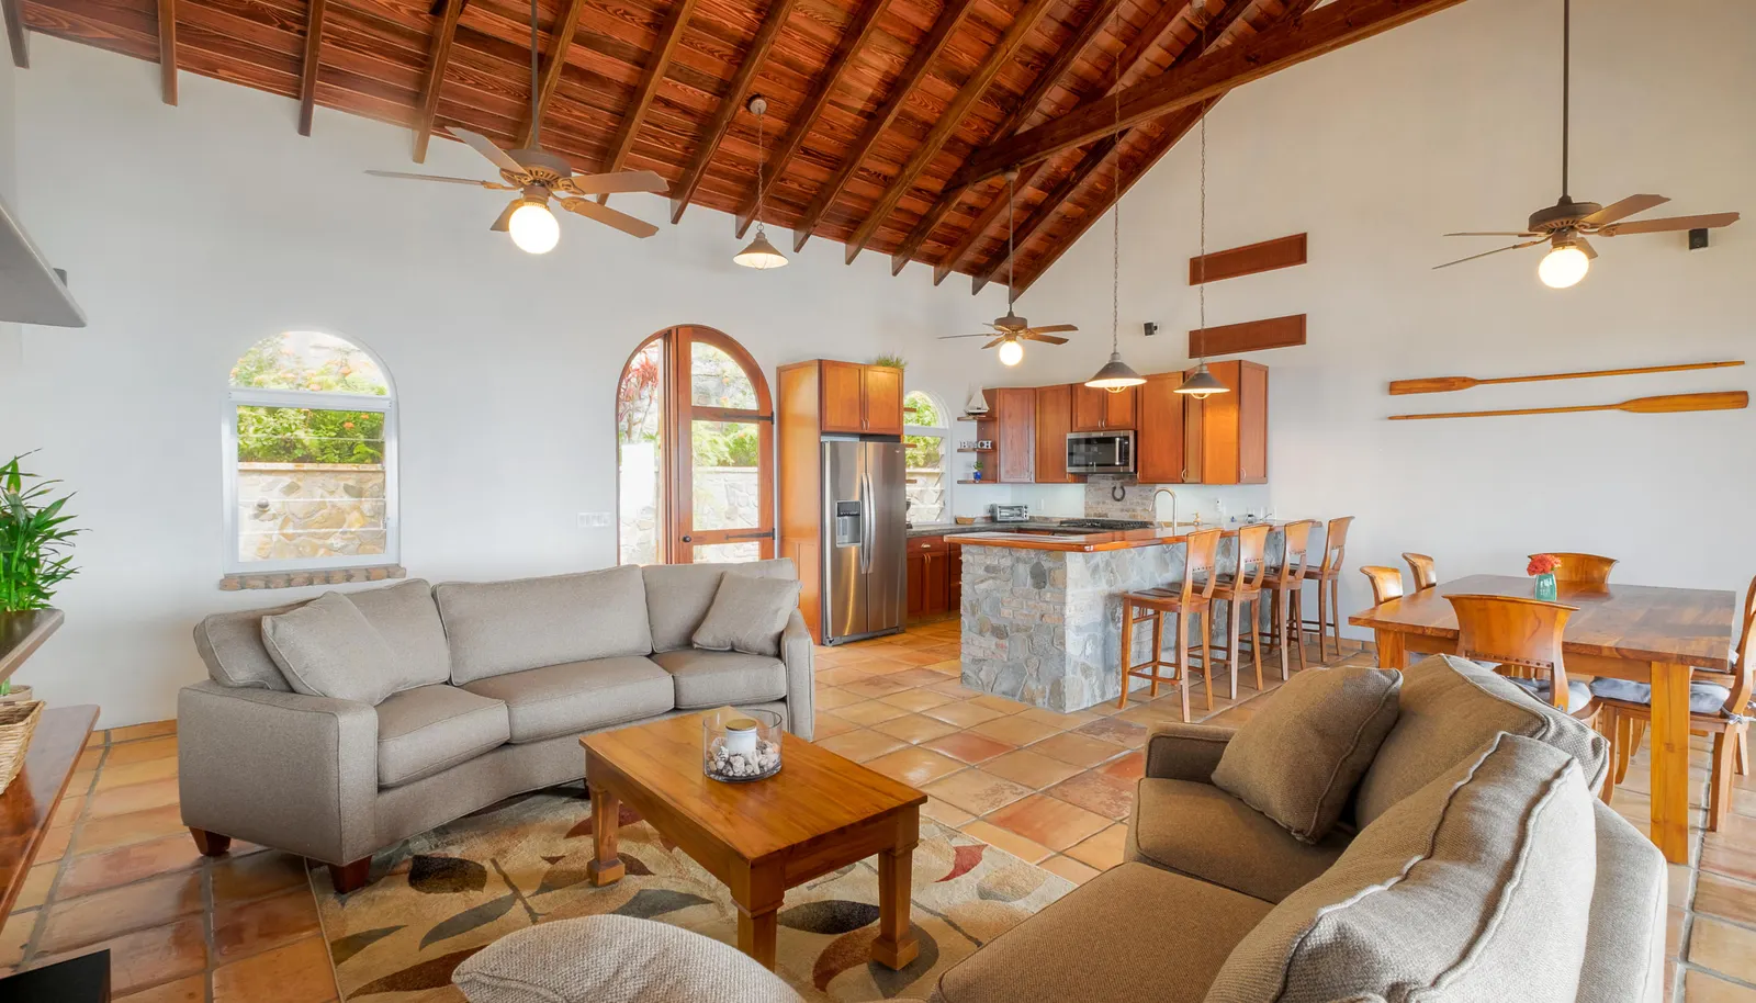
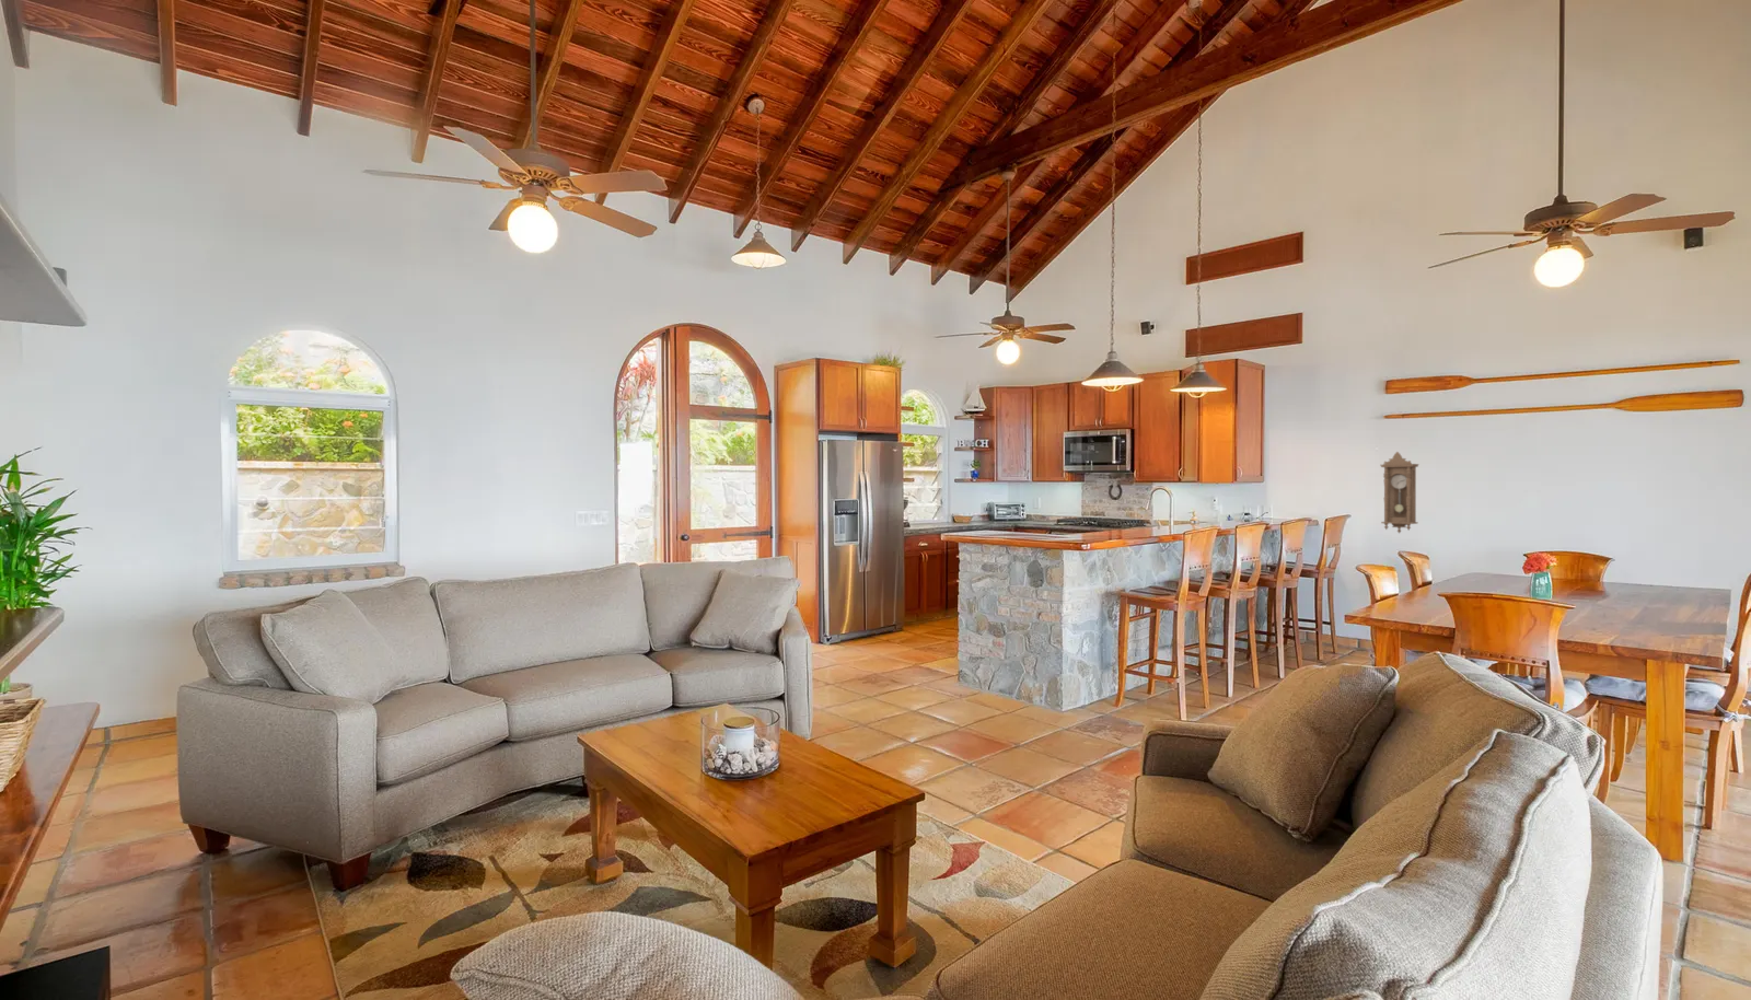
+ pendulum clock (1399, 493)
